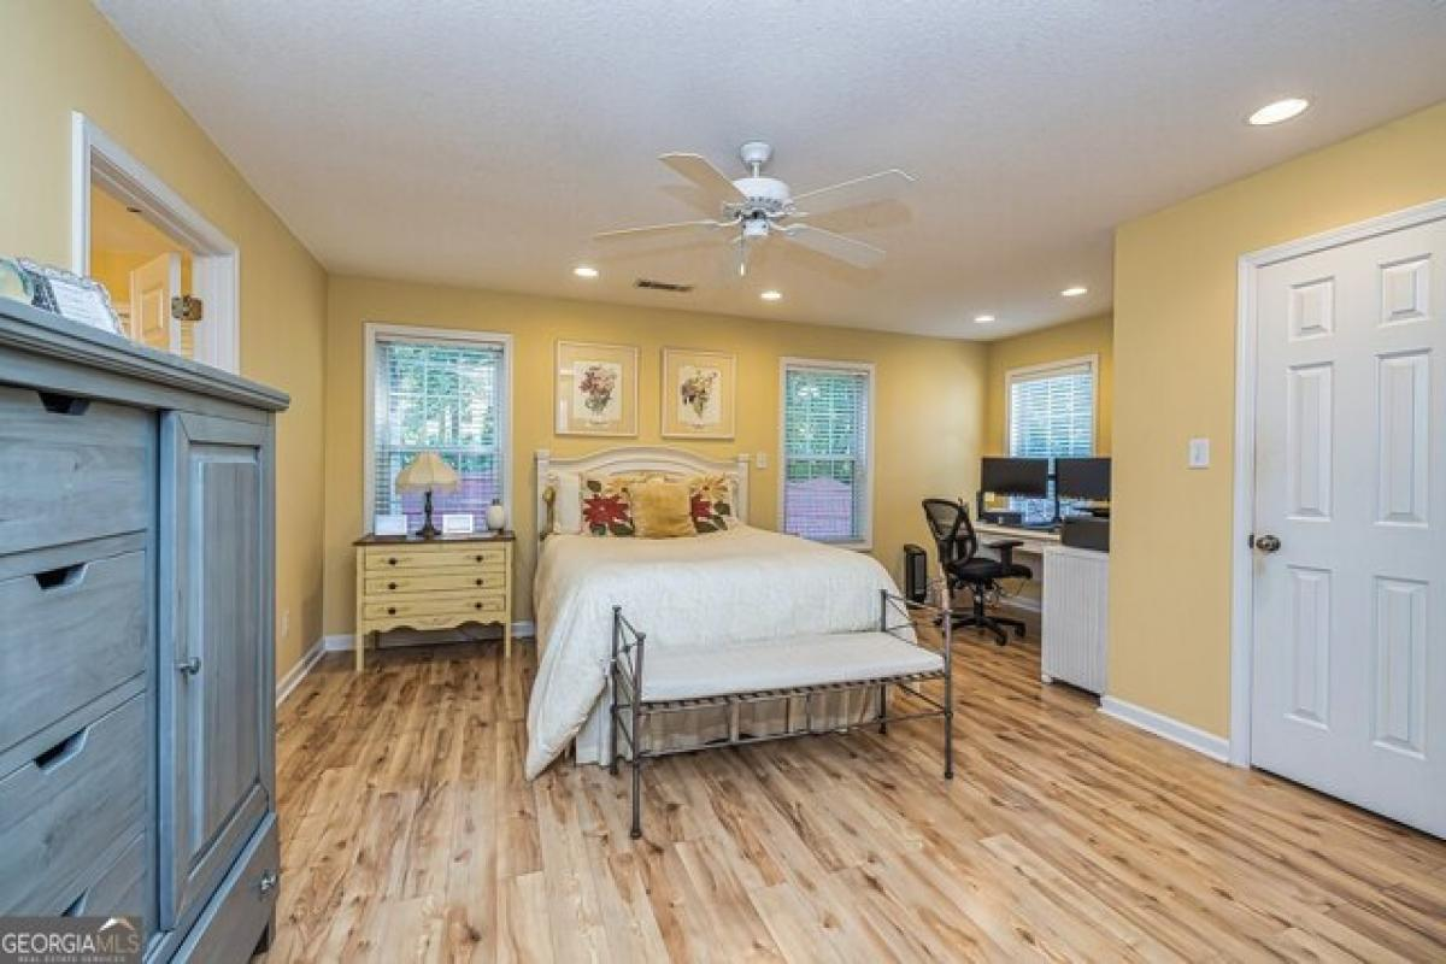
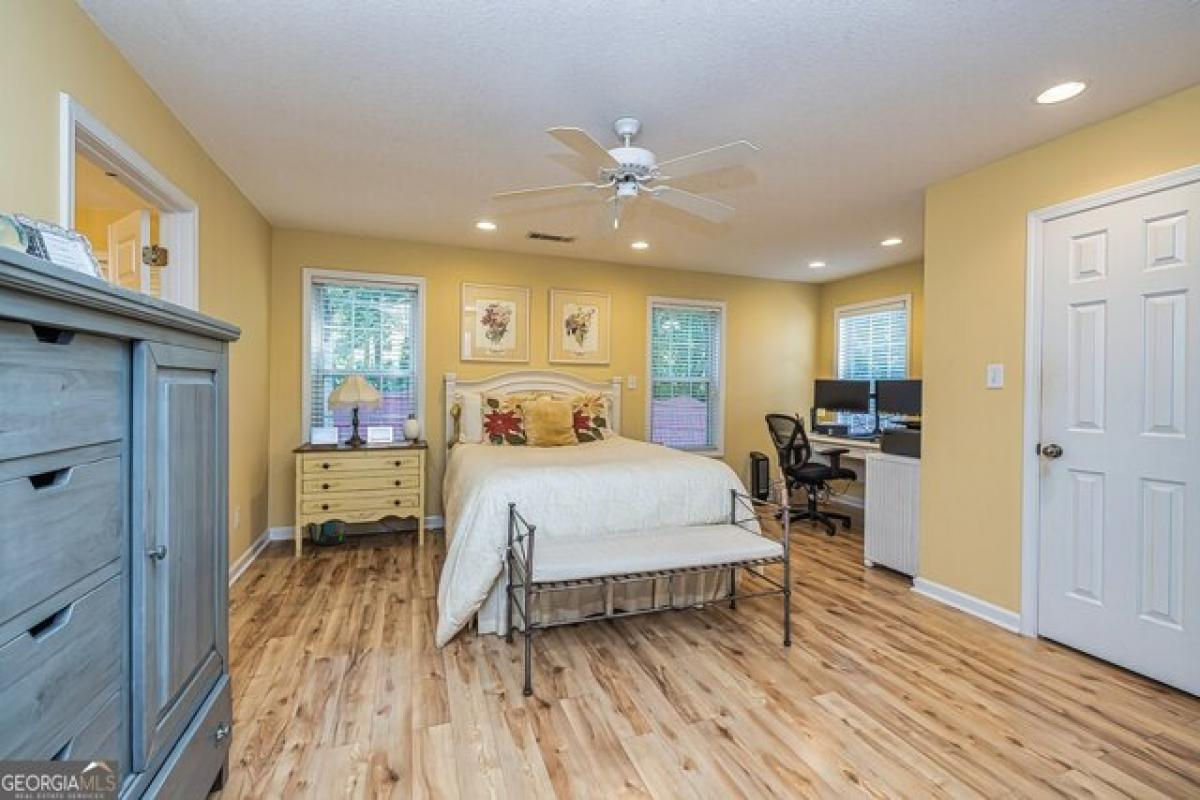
+ backpack (326, 523)
